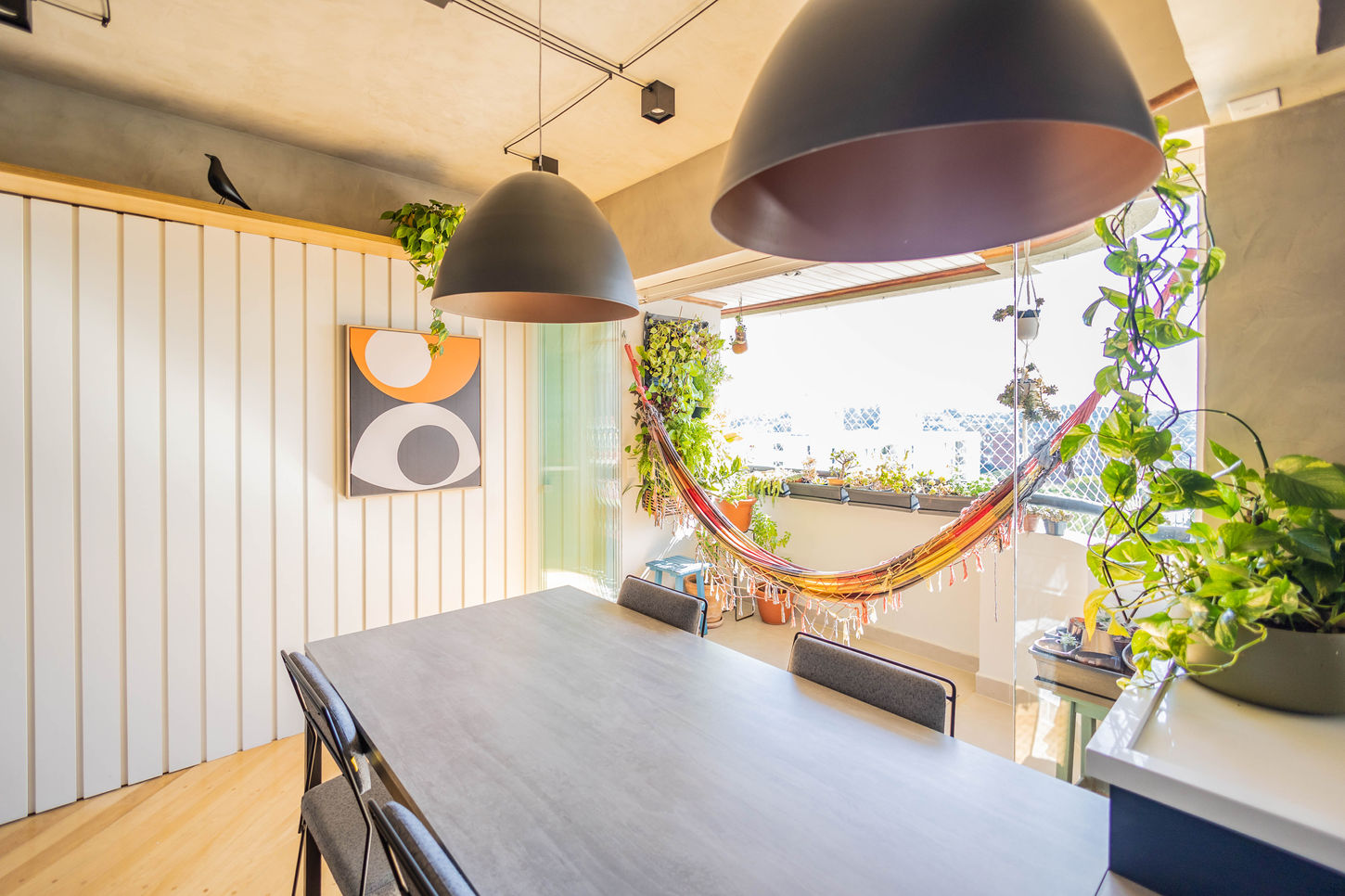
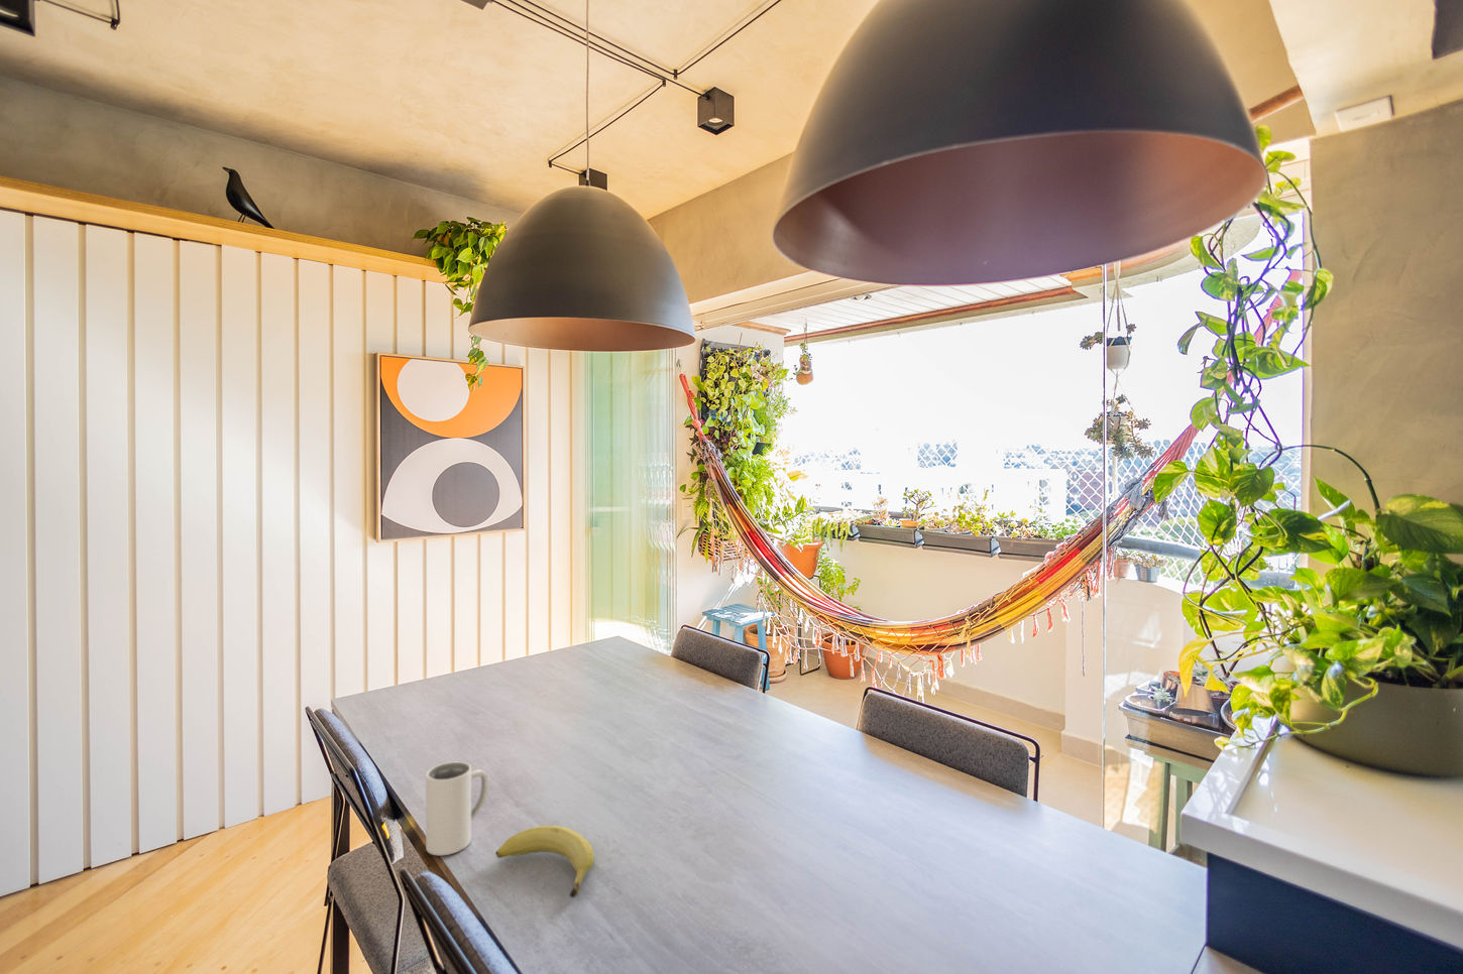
+ fruit (553, 852)
+ mug (458, 802)
